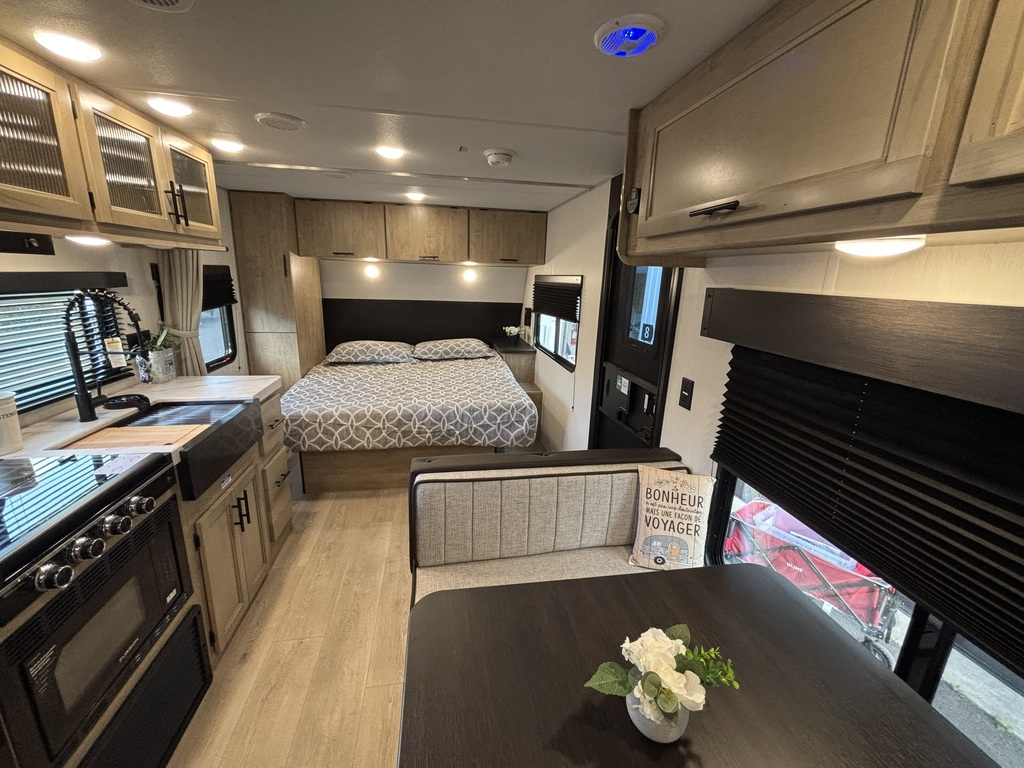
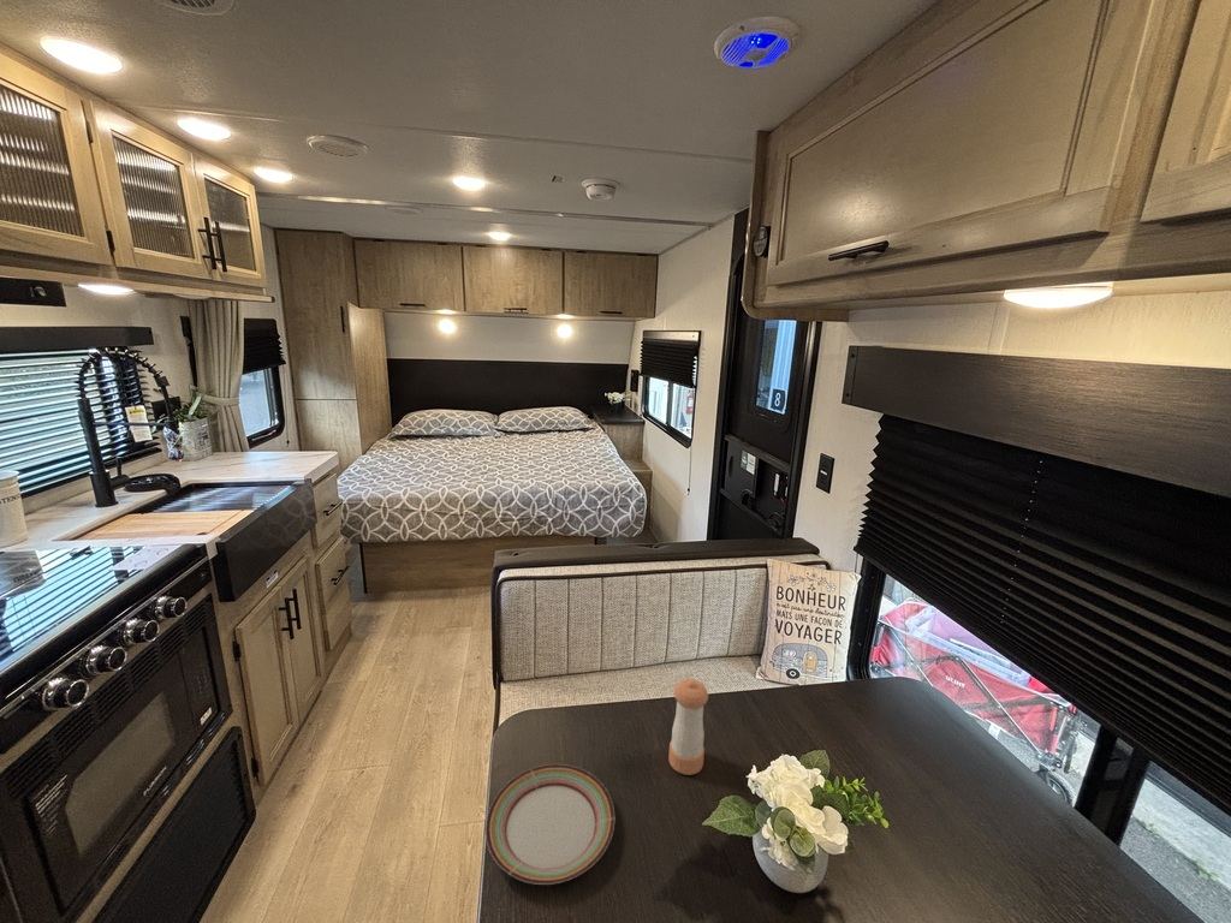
+ pepper shaker (688, 721)
+ plate (551, 821)
